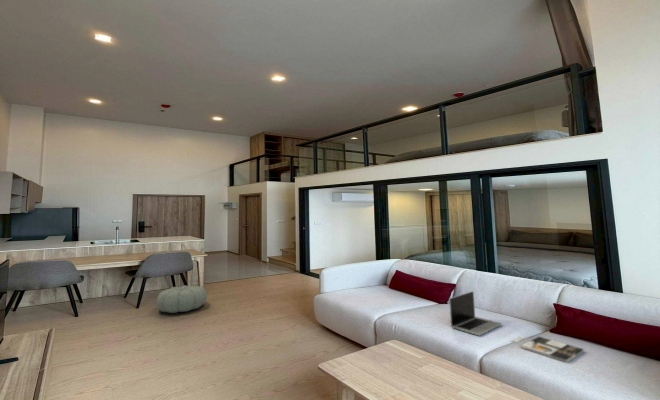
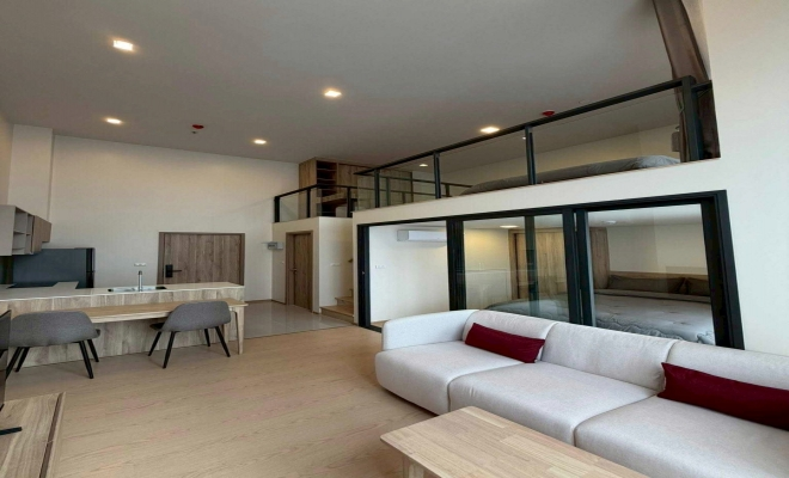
- laptop (474, 311)
- pouf (182, 298)
- magazine (543, 345)
